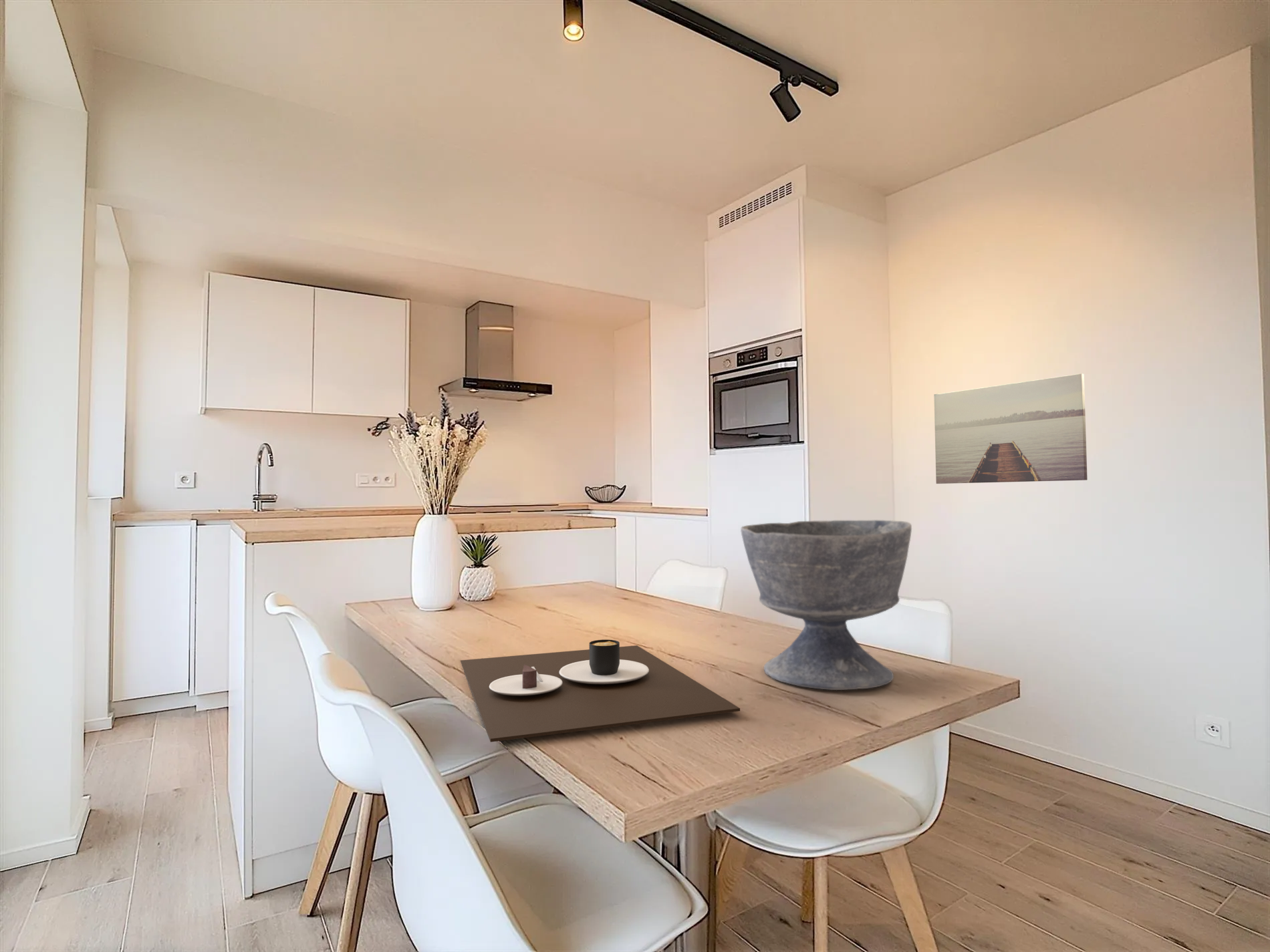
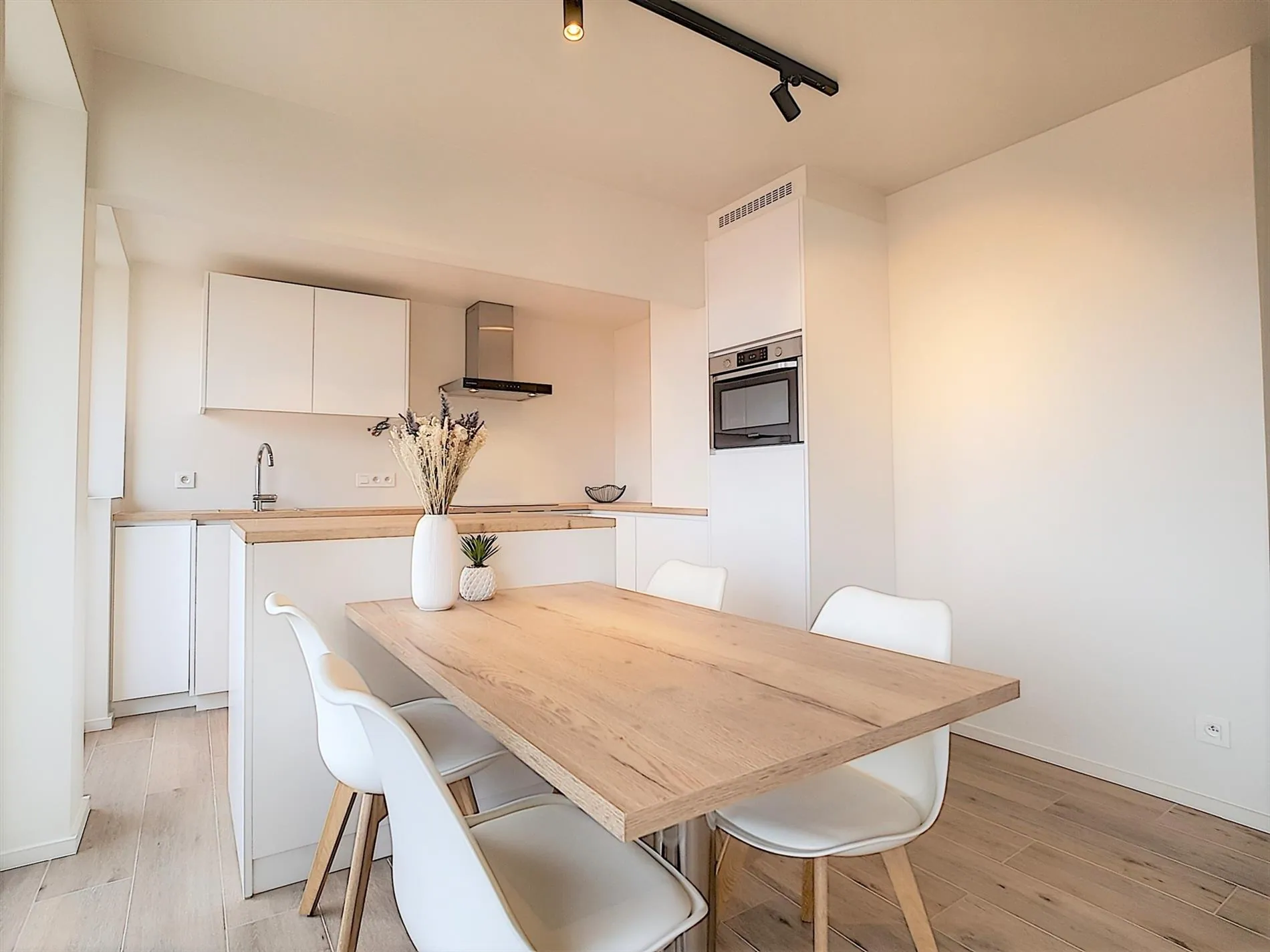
- wall art (1003, 433)
- bowl (825, 597)
- place mat (581, 665)
